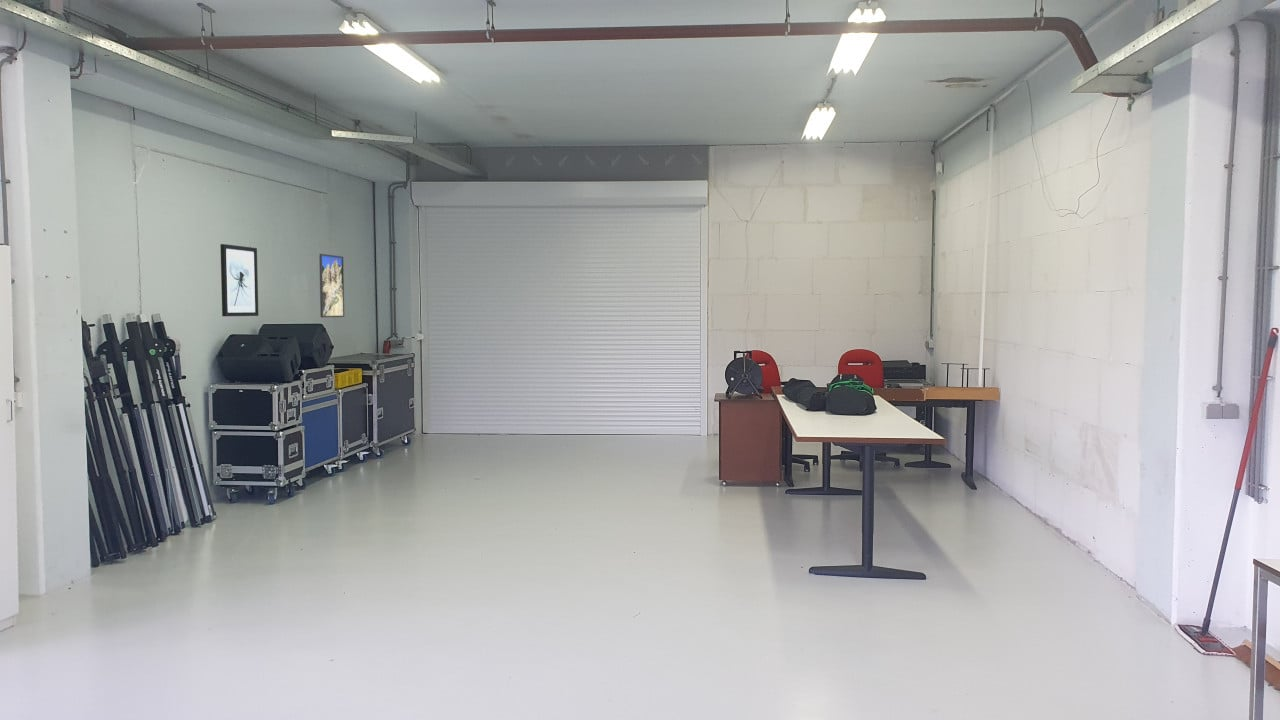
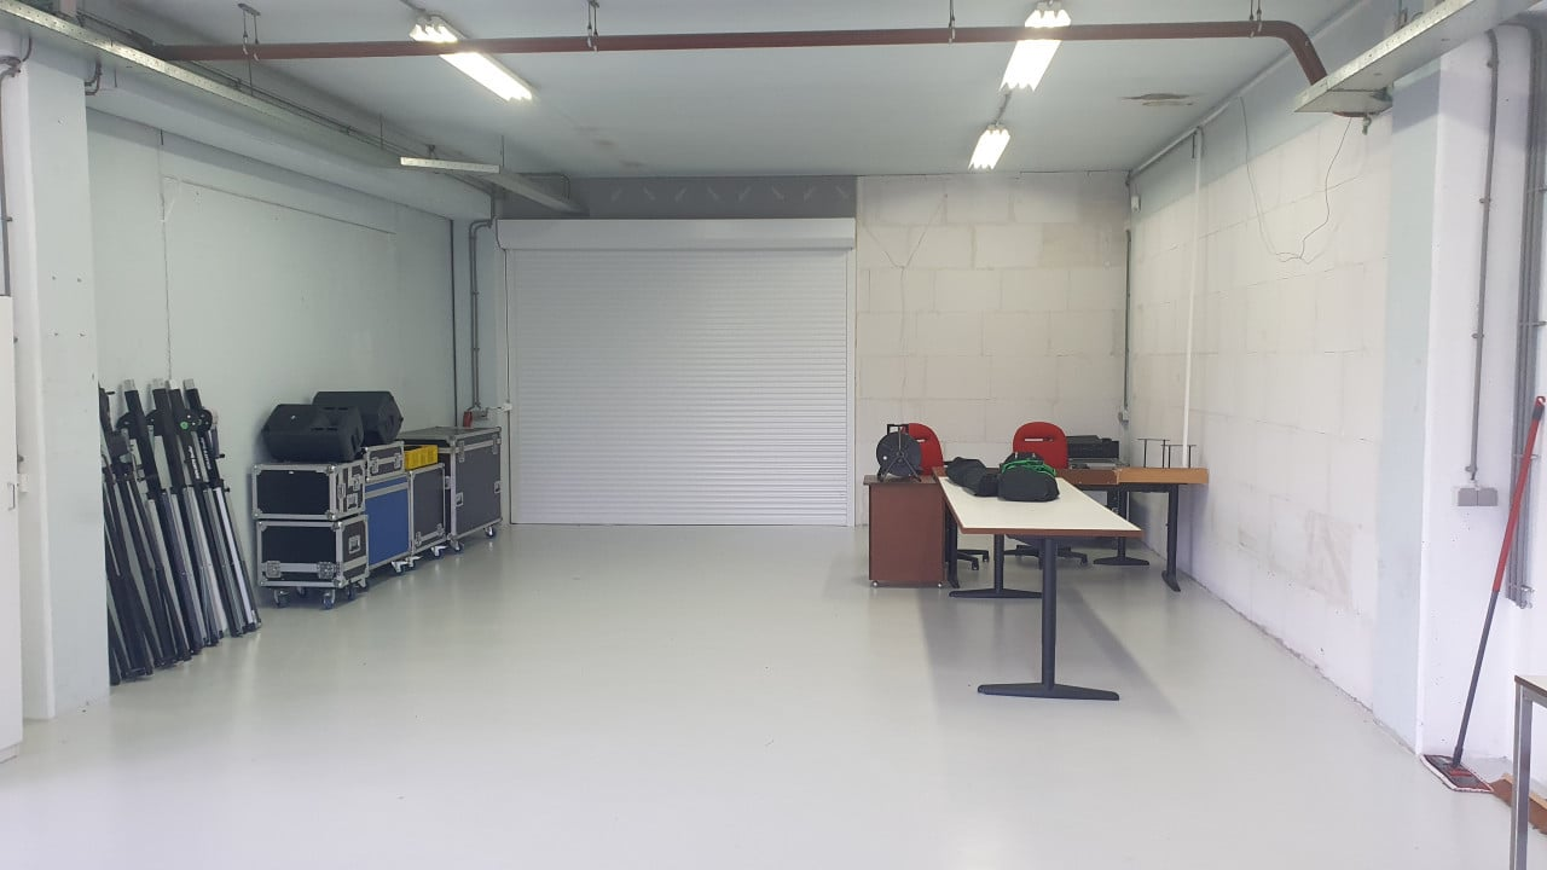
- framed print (332, 286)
- wall art (240, 281)
